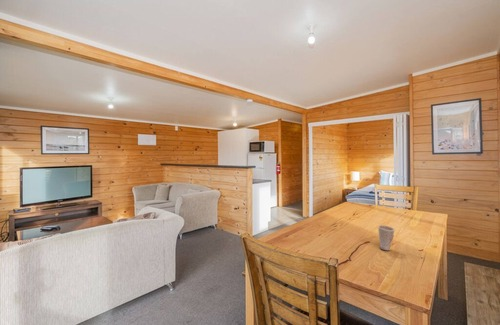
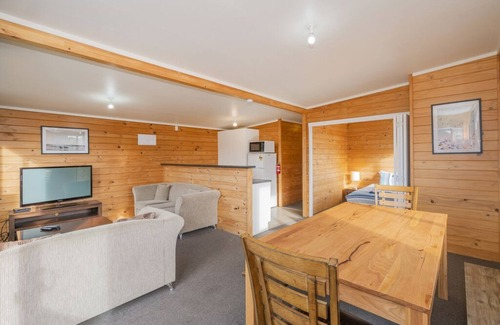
- cup (386, 238)
